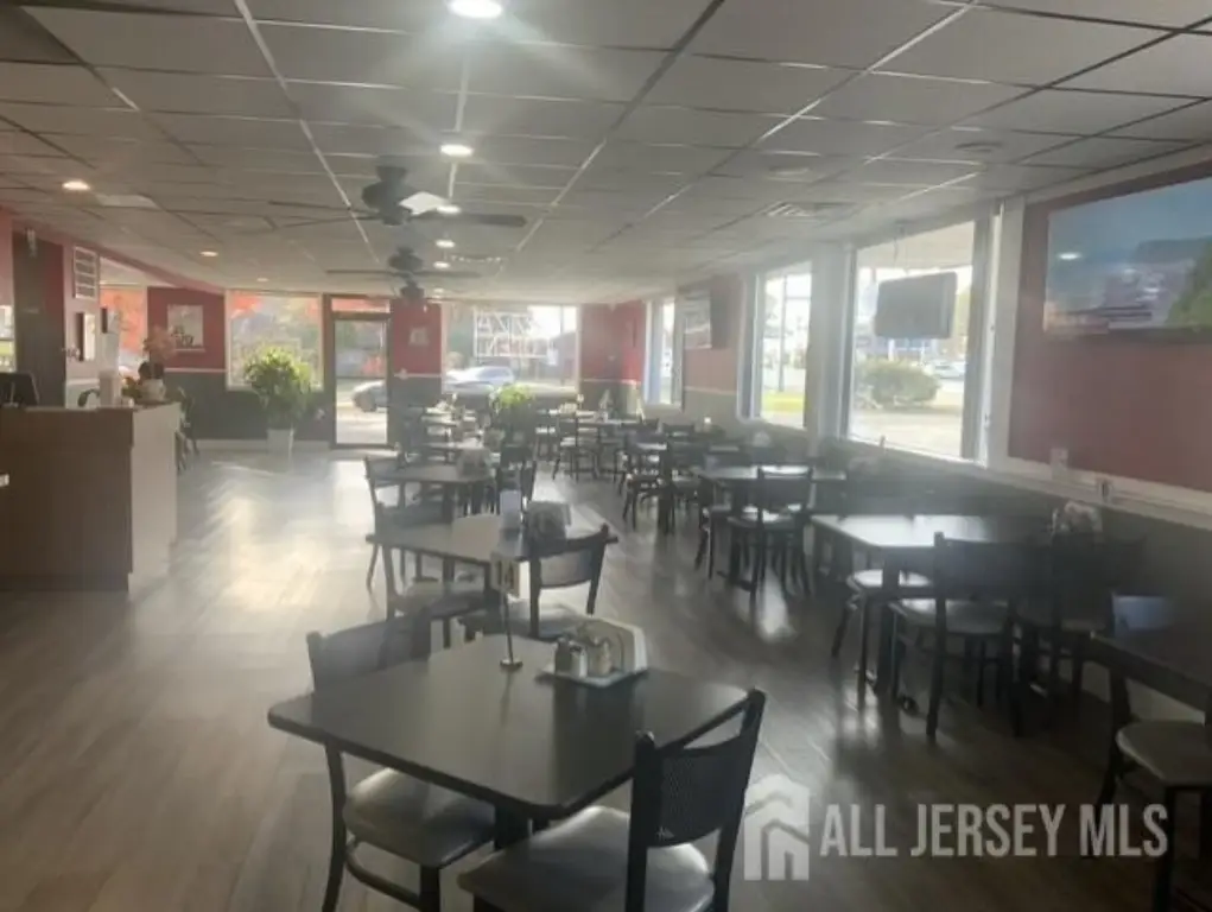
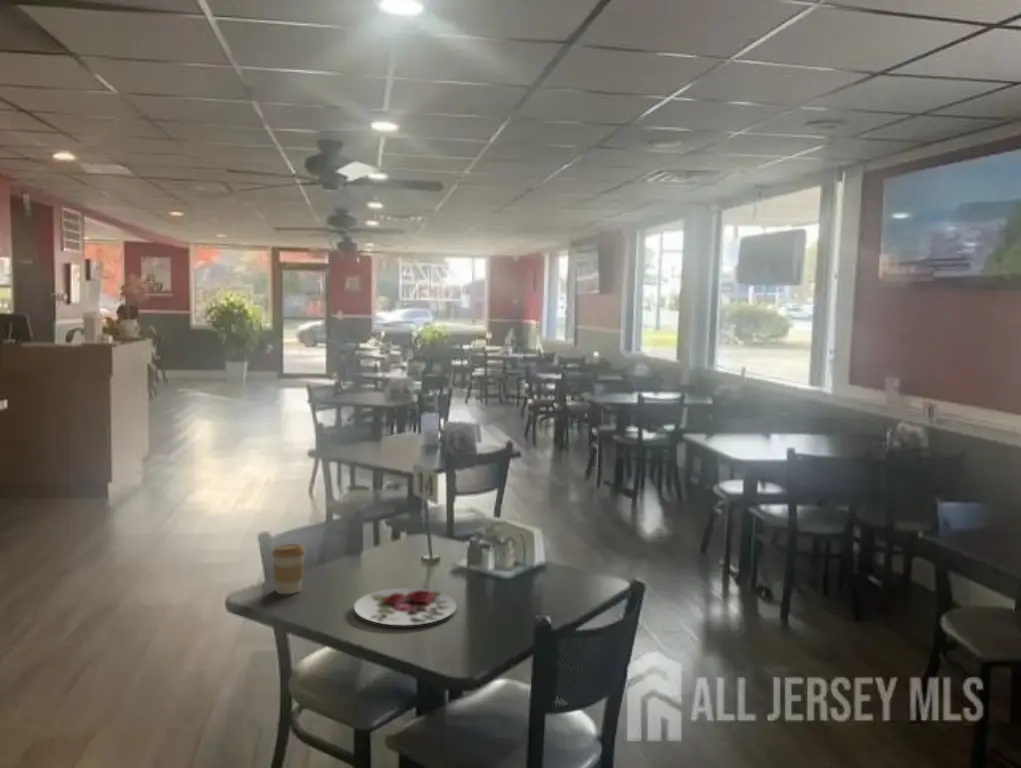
+ coffee cup (288, 567)
+ plate (405, 604)
